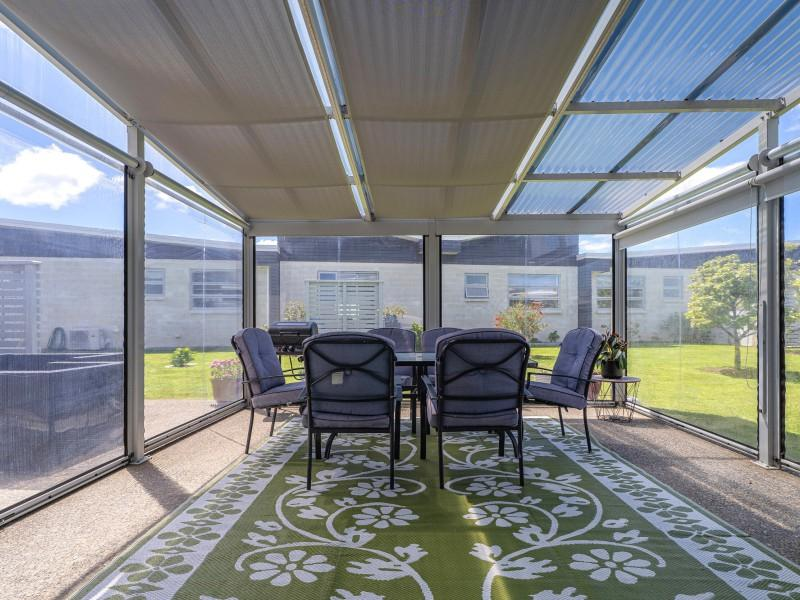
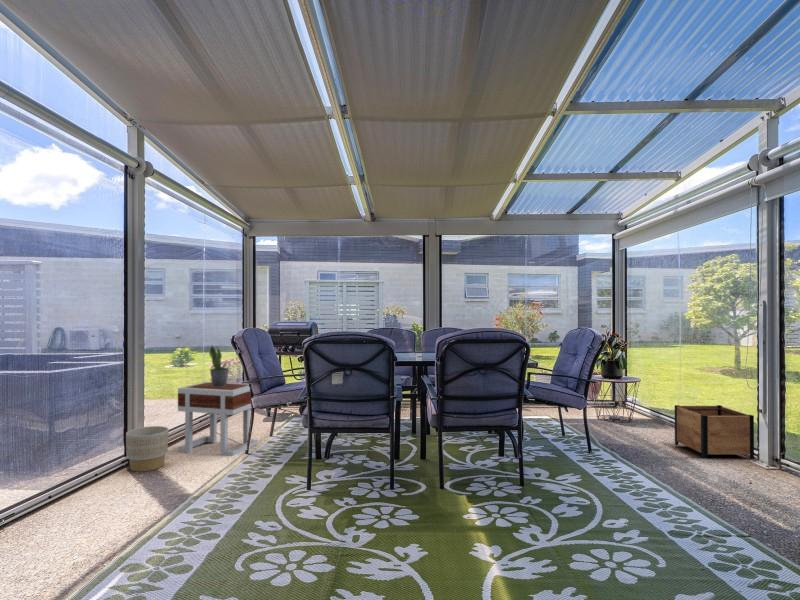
+ potted plant (219, 365)
+ side table (220, 416)
+ planter (712, 431)
+ planter (147, 448)
